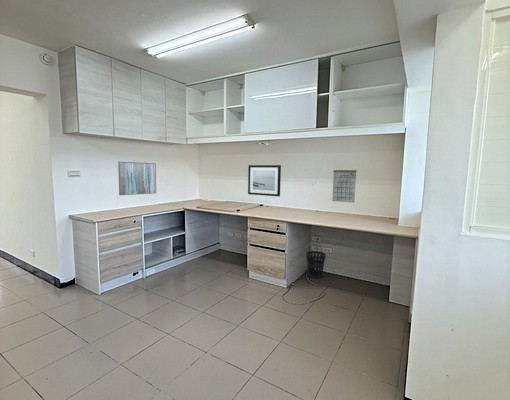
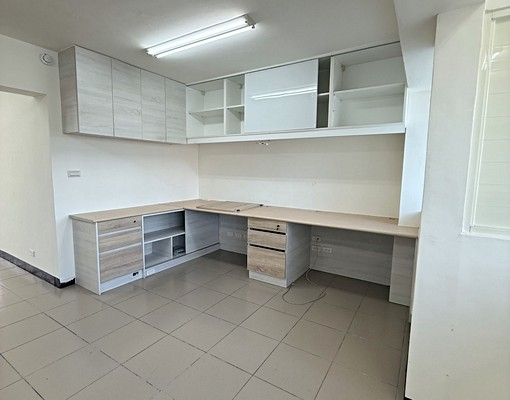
- wall art (263, 180)
- calendar (344, 182)
- wastebasket (315, 264)
- wall art (138, 178)
